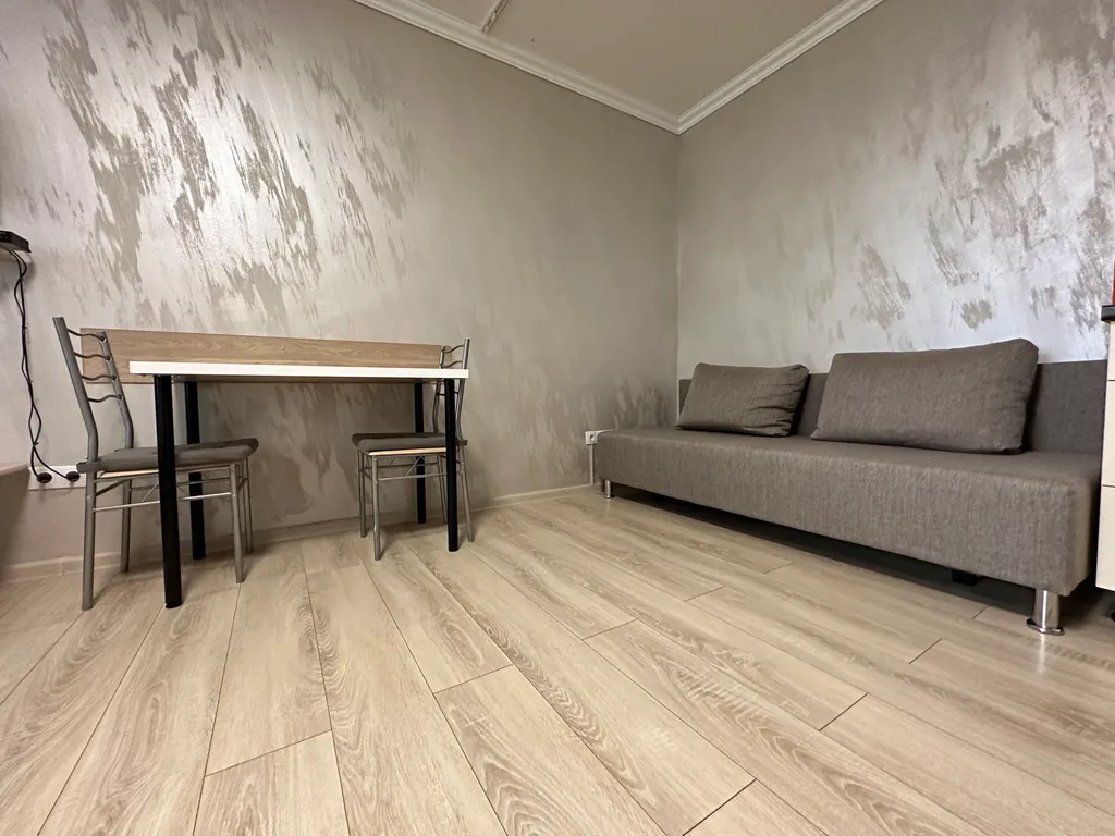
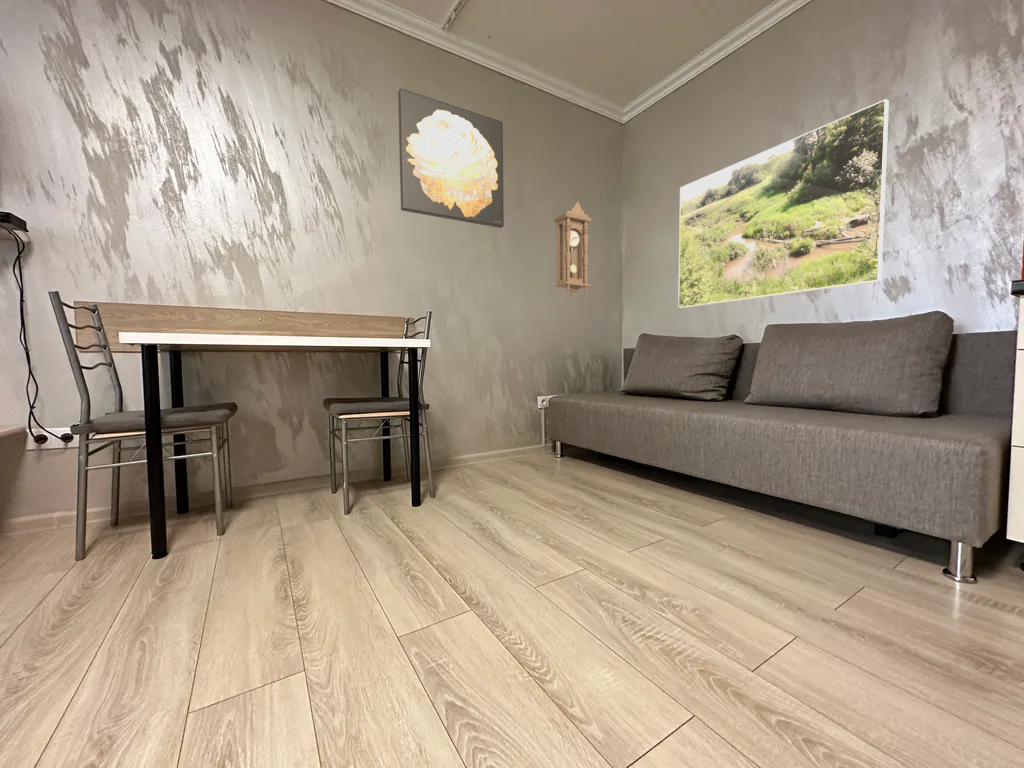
+ wall art (454, 163)
+ pendulum clock (572, 251)
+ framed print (762, 225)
